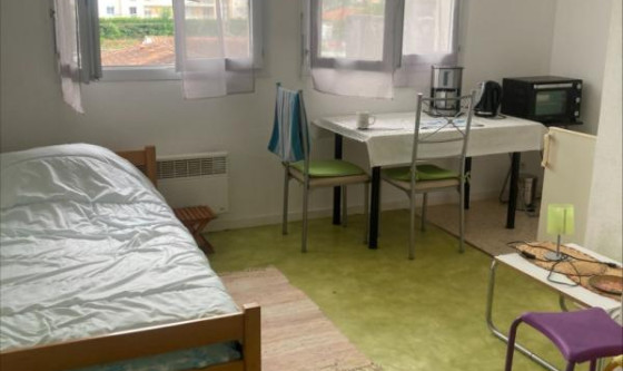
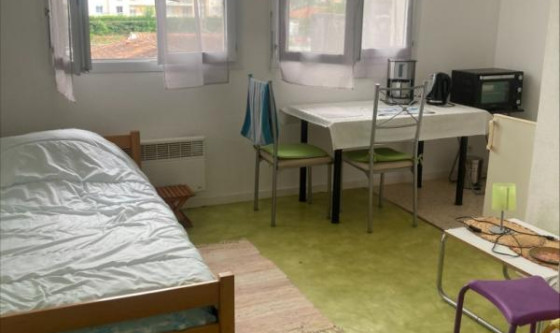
- mug (365, 120)
